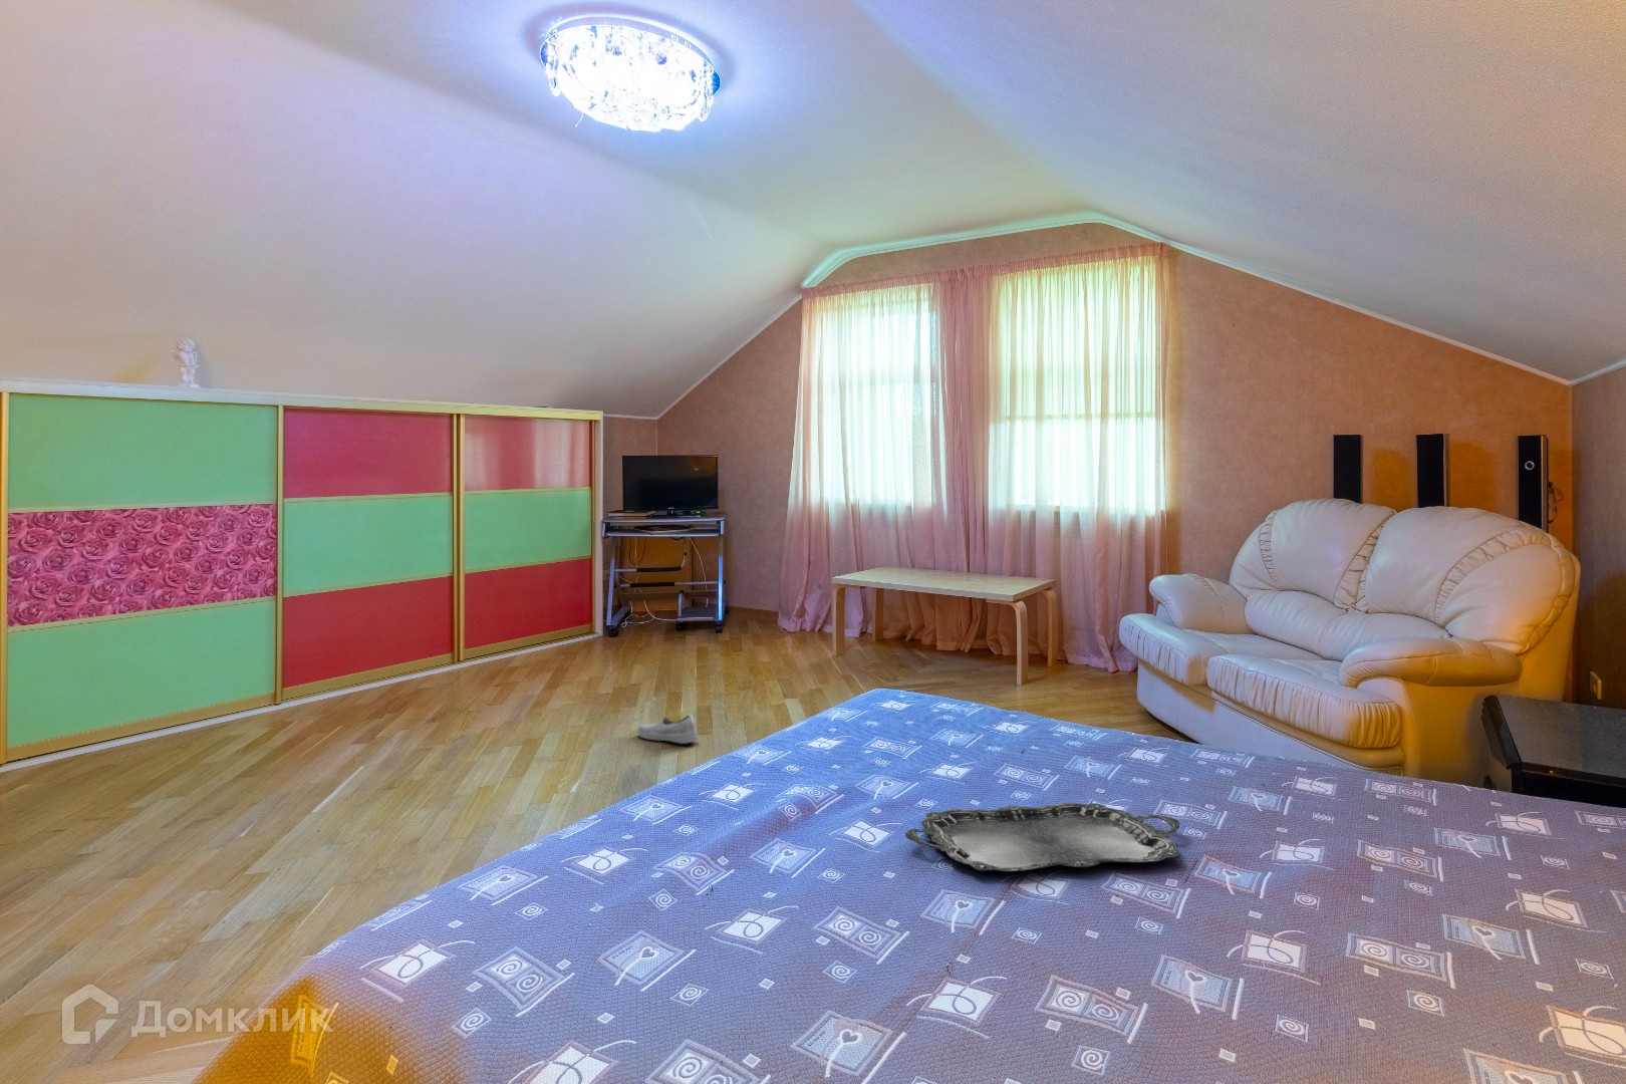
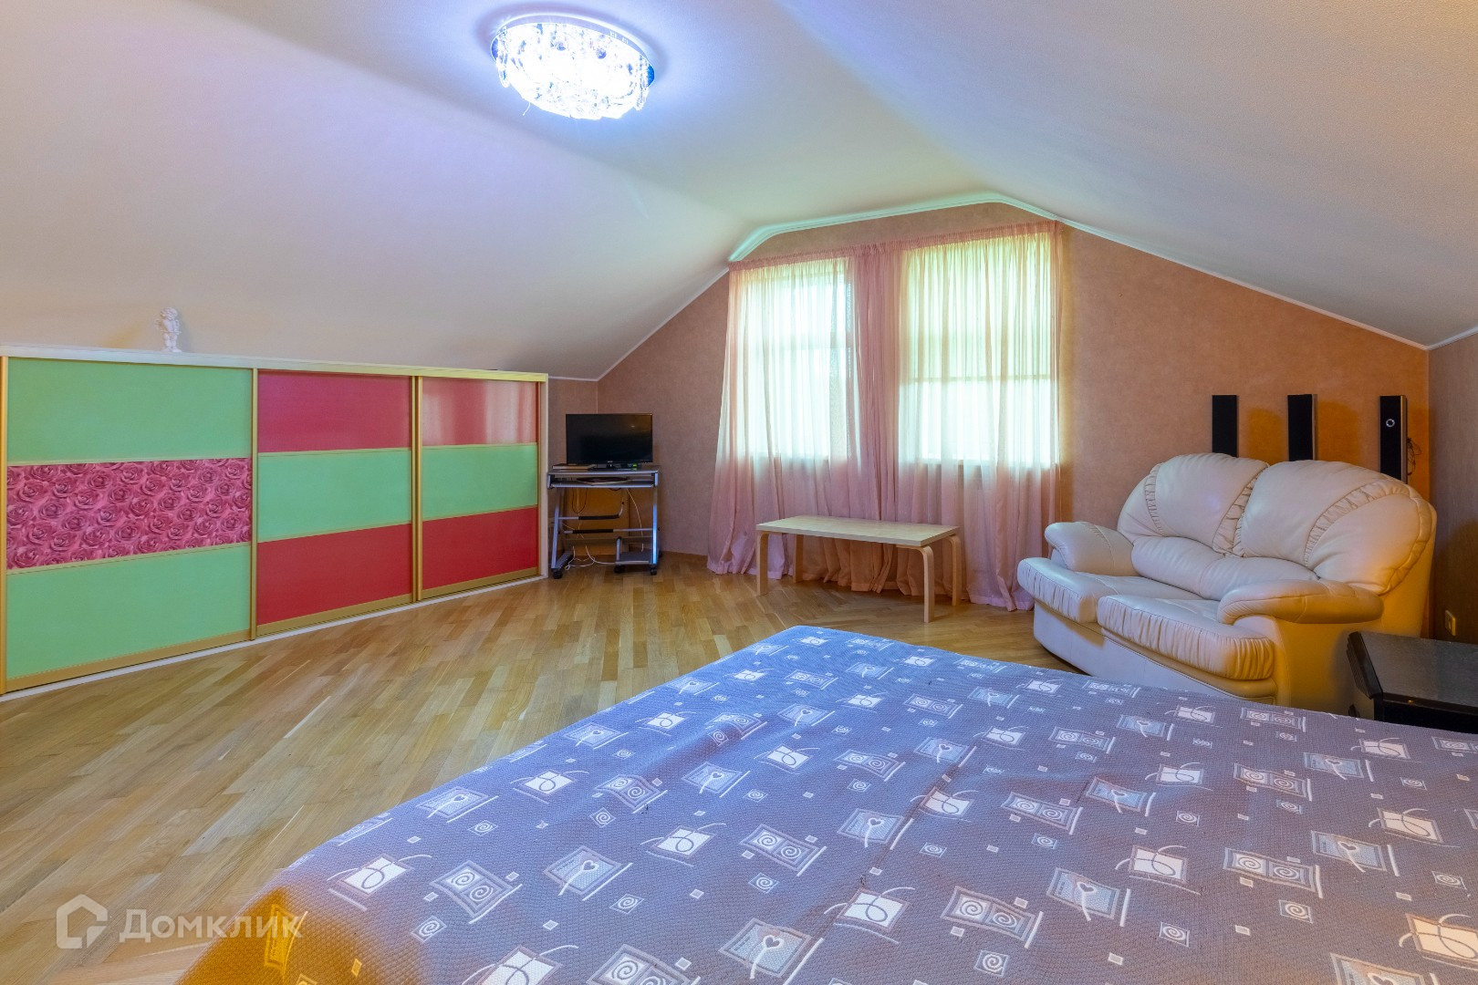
- shoe (668, 726)
- serving tray (1044, 834)
